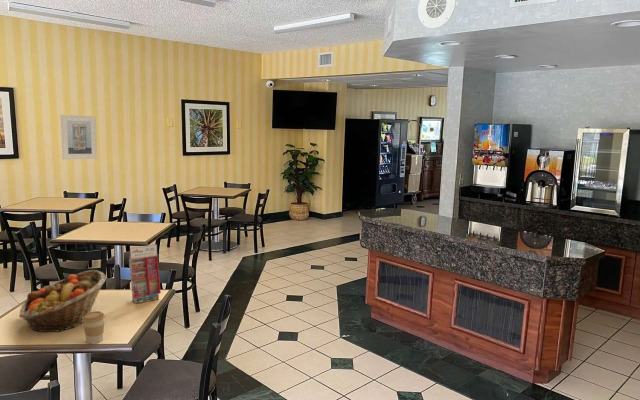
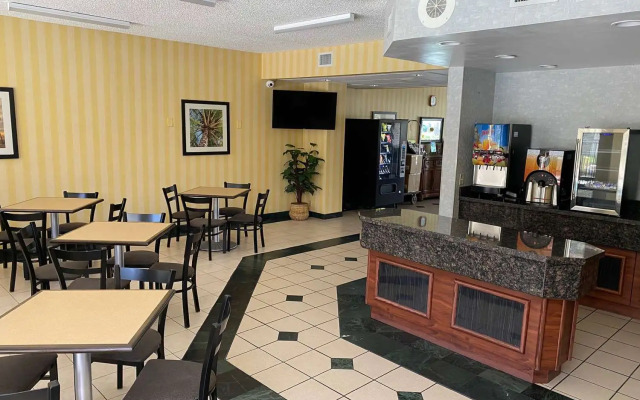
- gift box (144, 273)
- coffee cup (93, 326)
- fruit basket (64, 299)
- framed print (79, 137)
